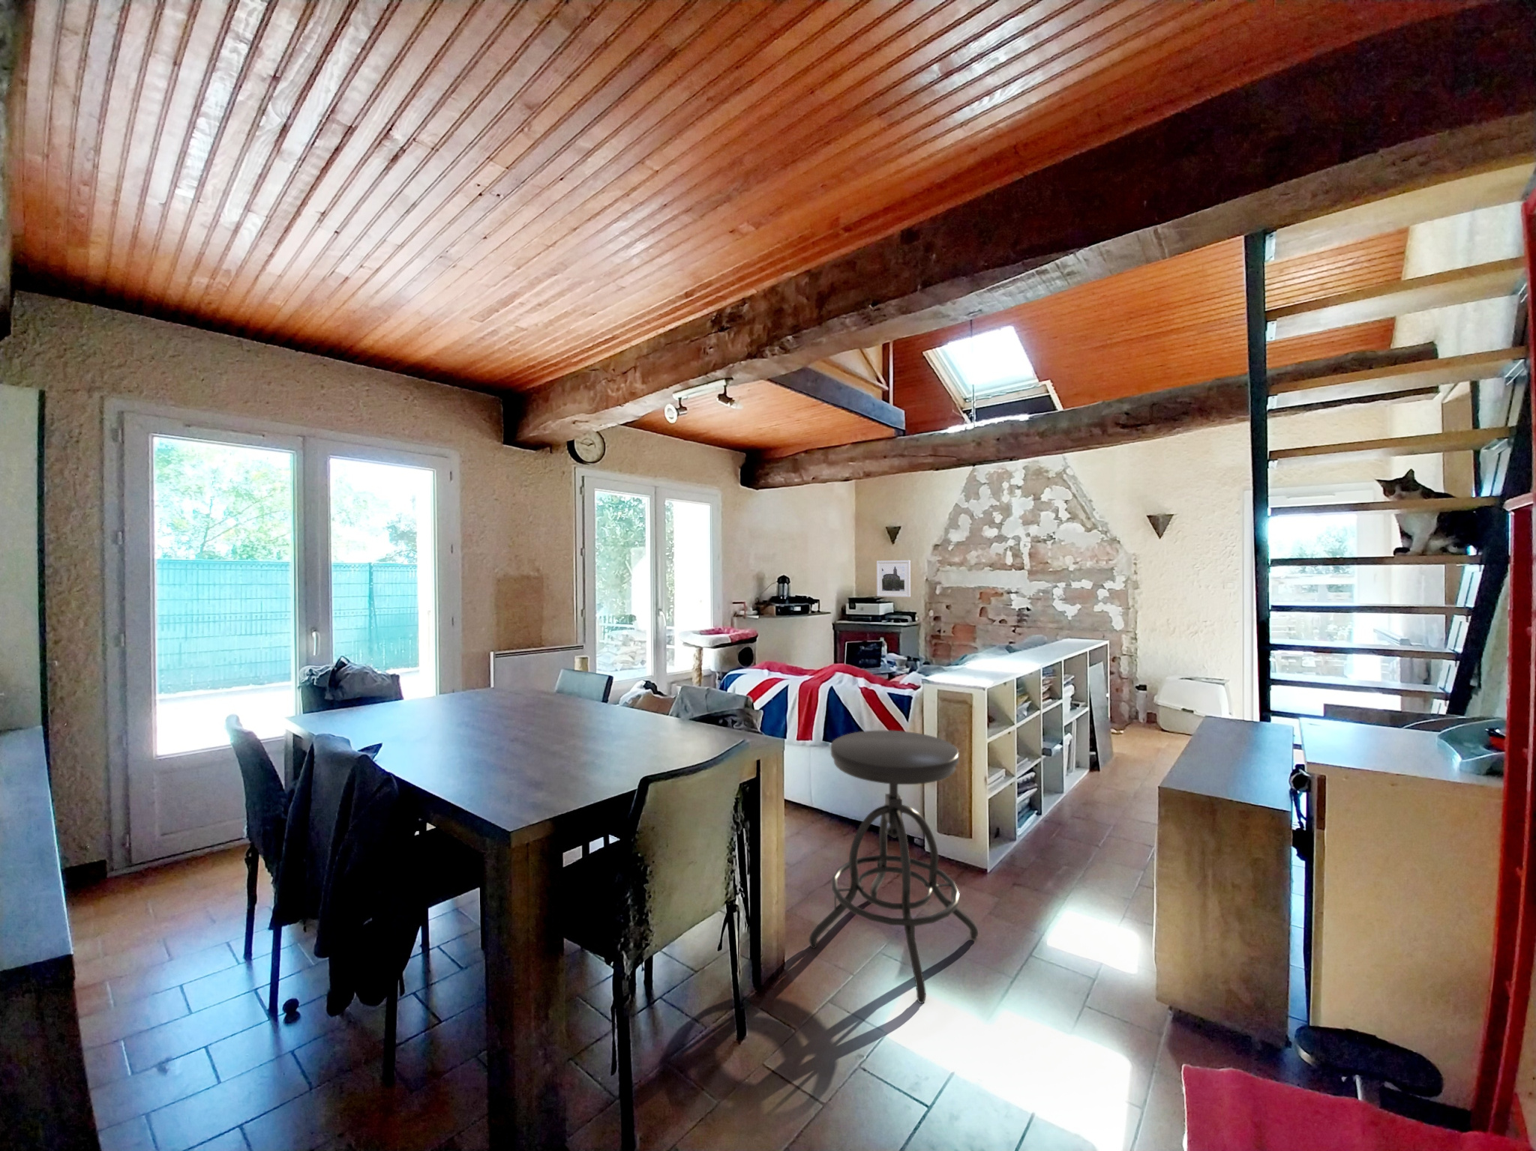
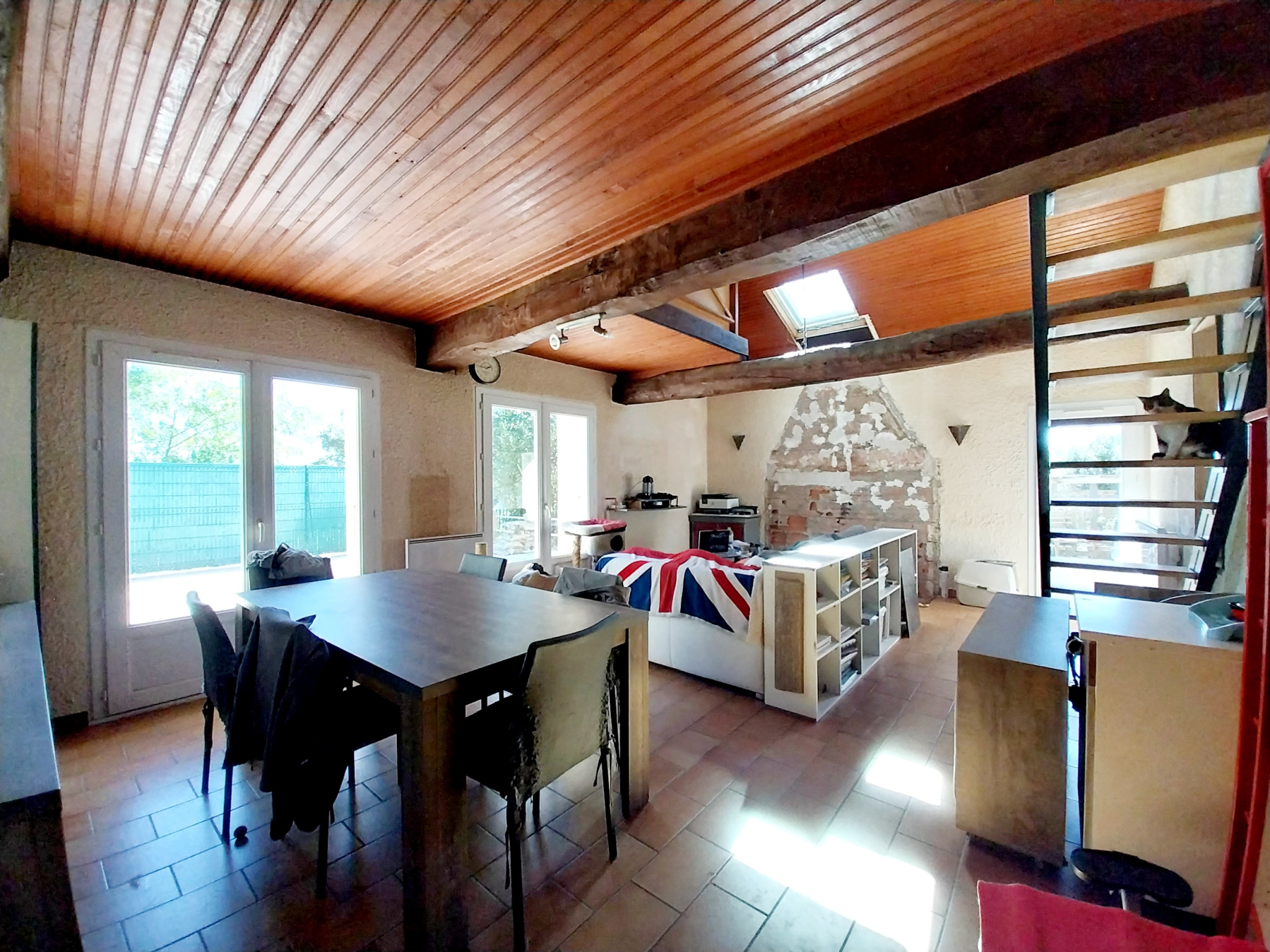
- stool (900, 844)
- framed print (894, 578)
